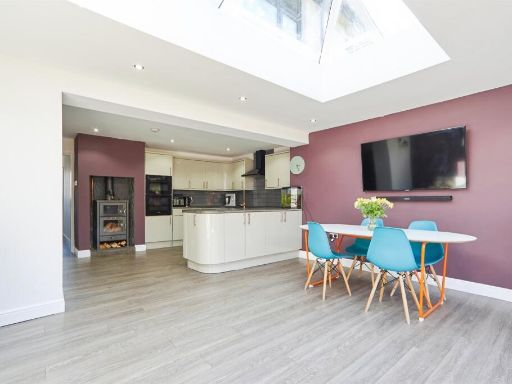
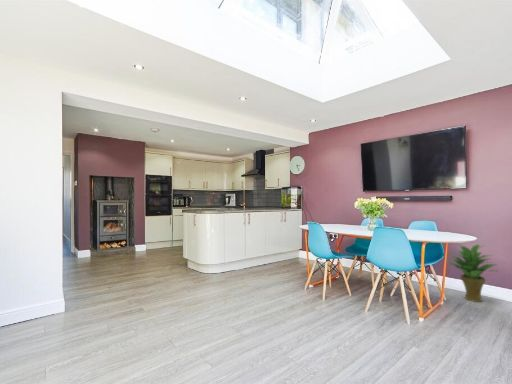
+ potted plant (472, 271)
